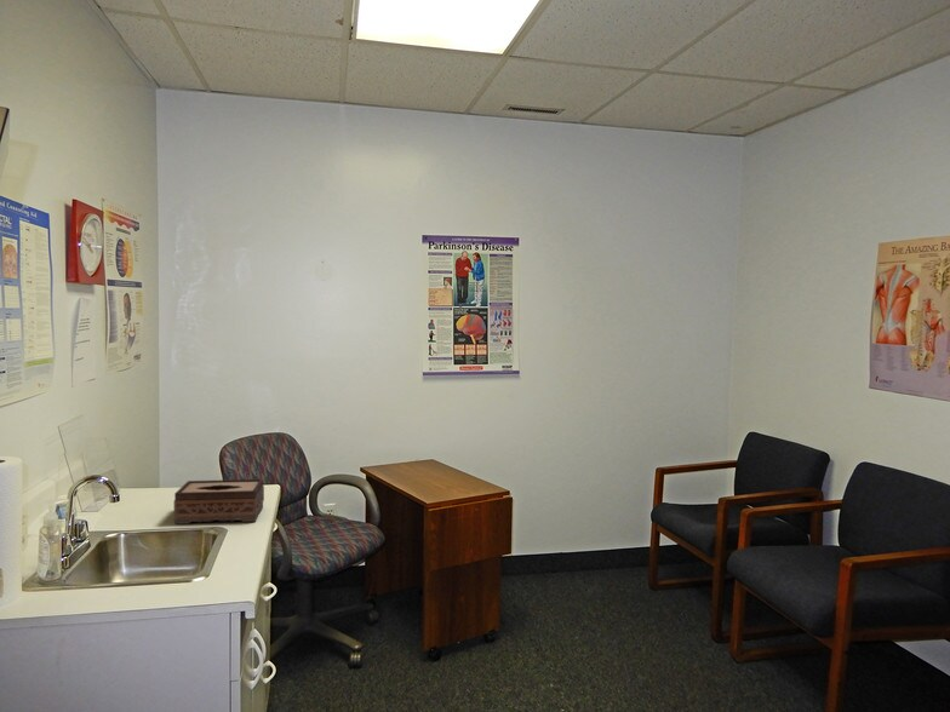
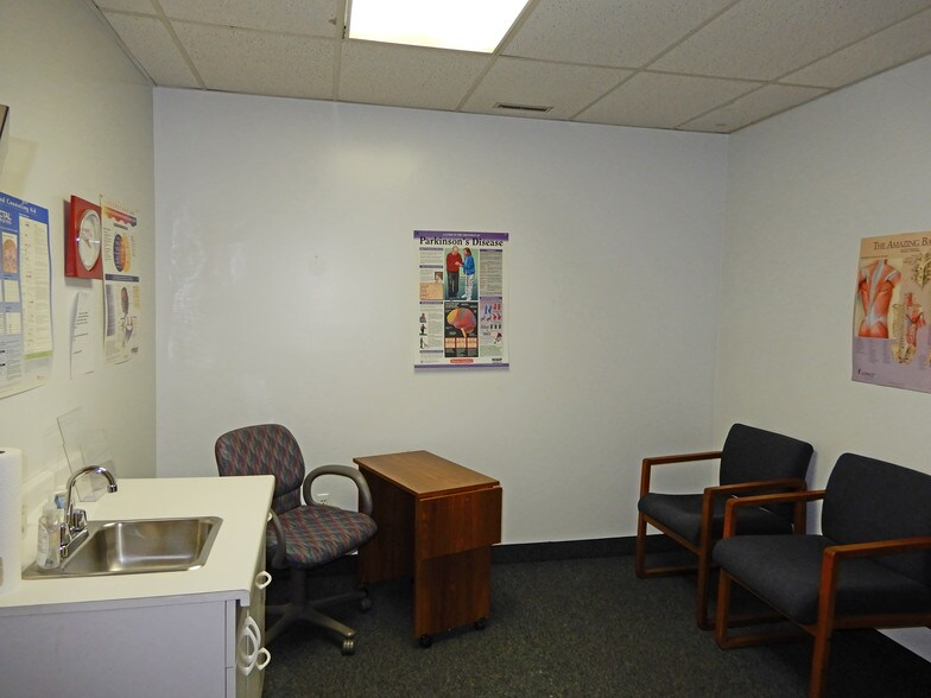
- tissue box (221, 500)
